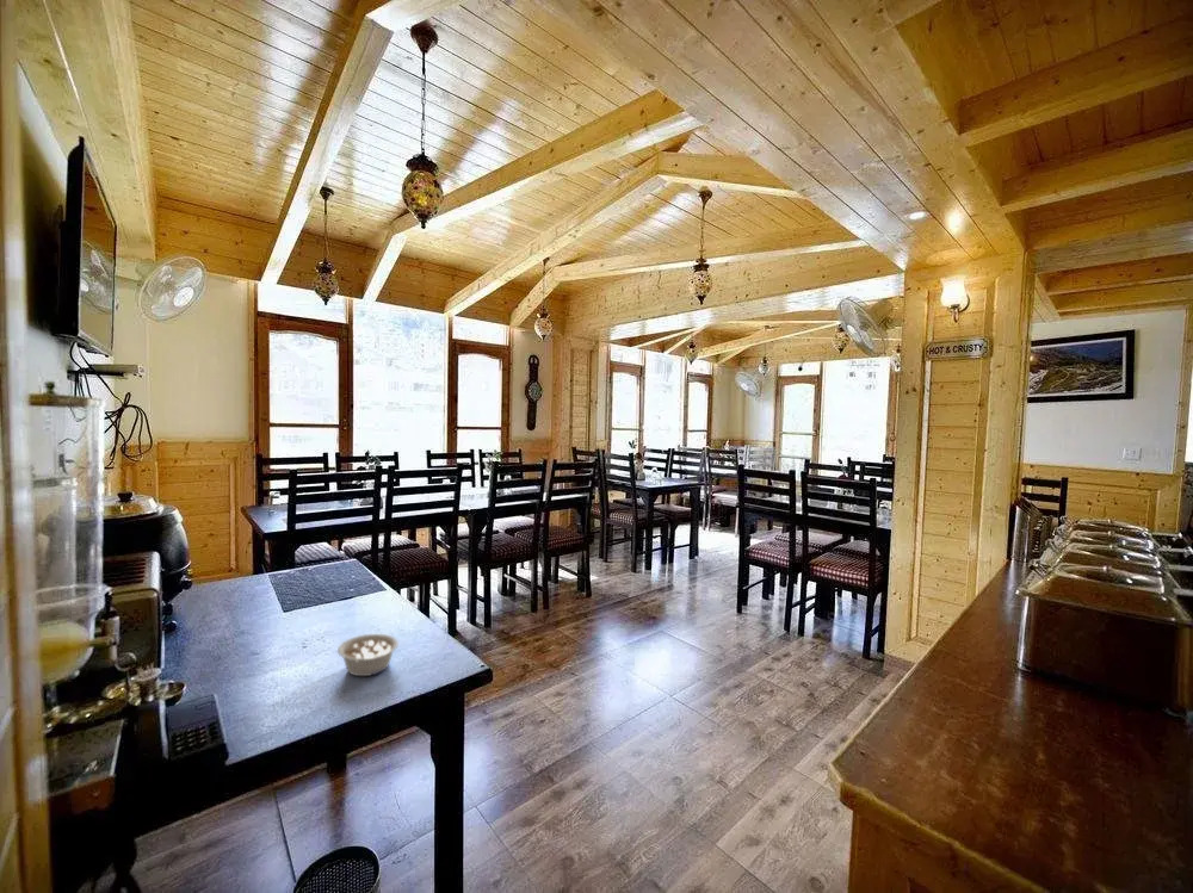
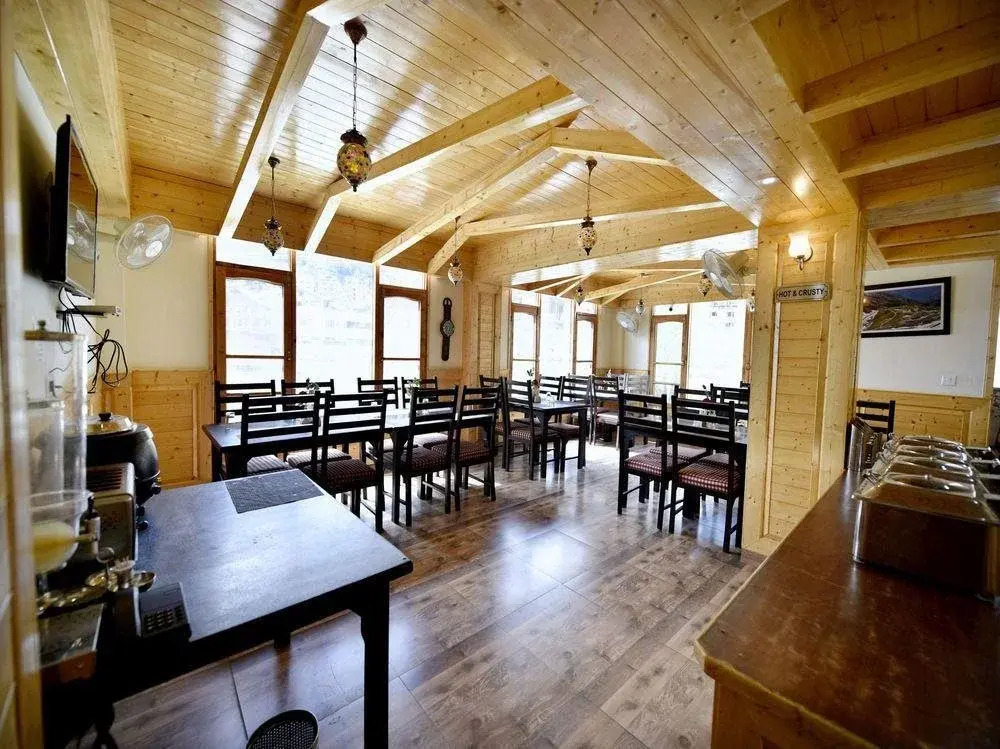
- legume (369, 655)
